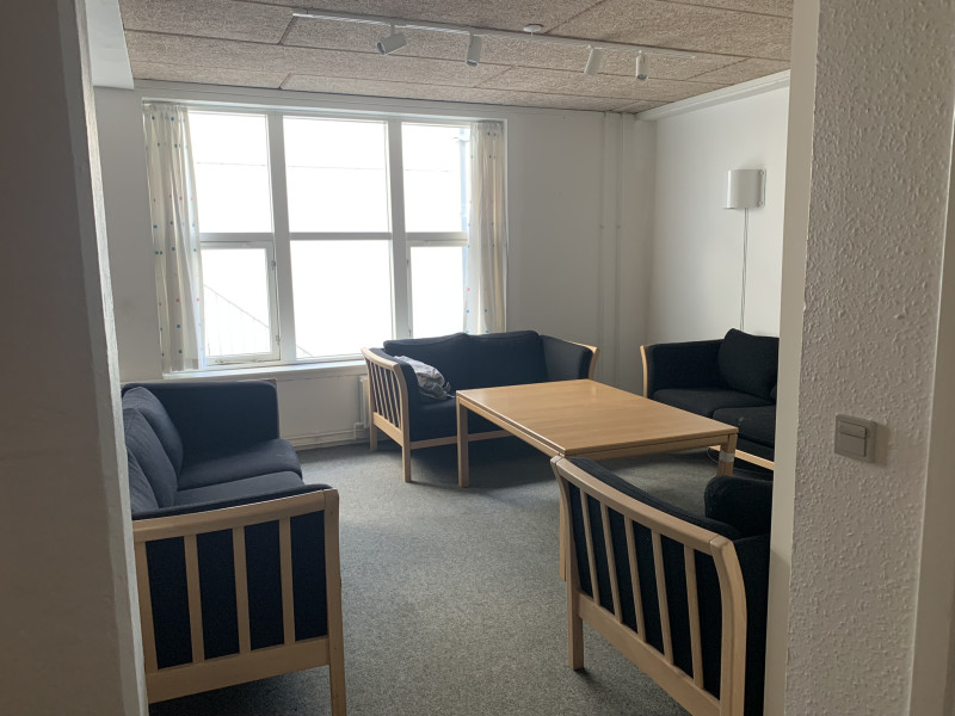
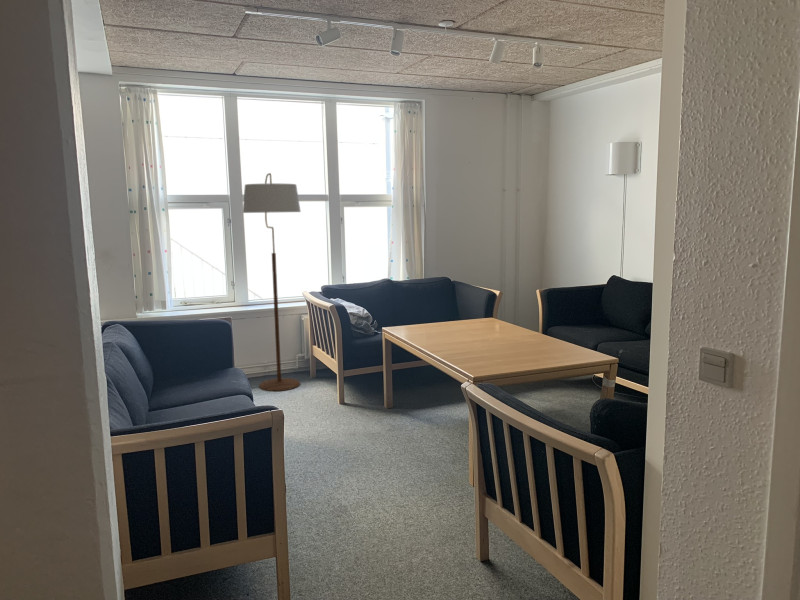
+ floor lamp (274, 281)
